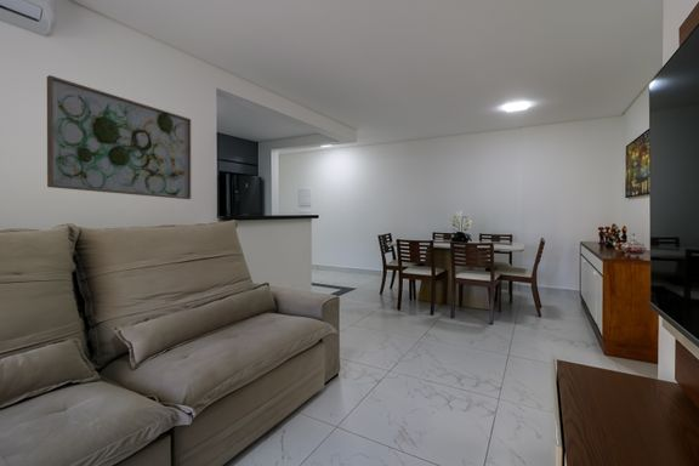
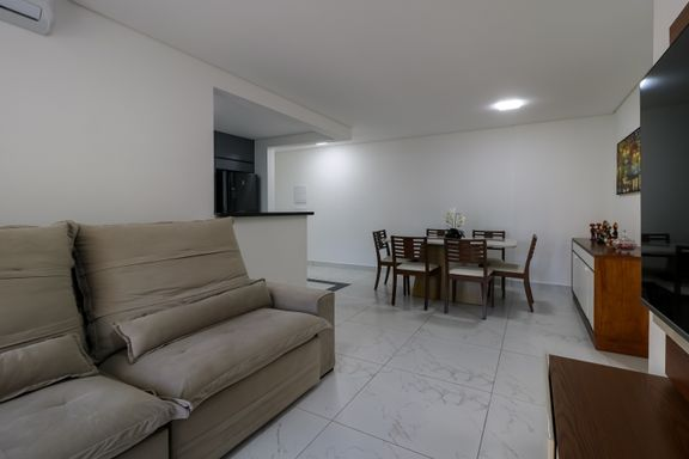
- wall art (131, 147)
